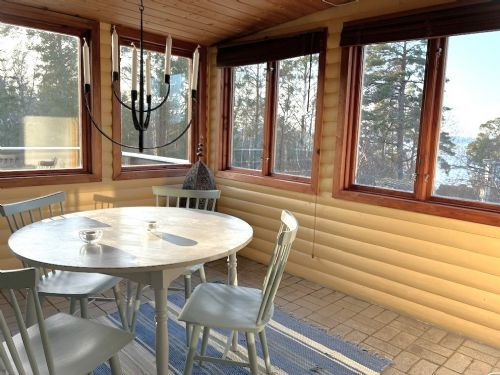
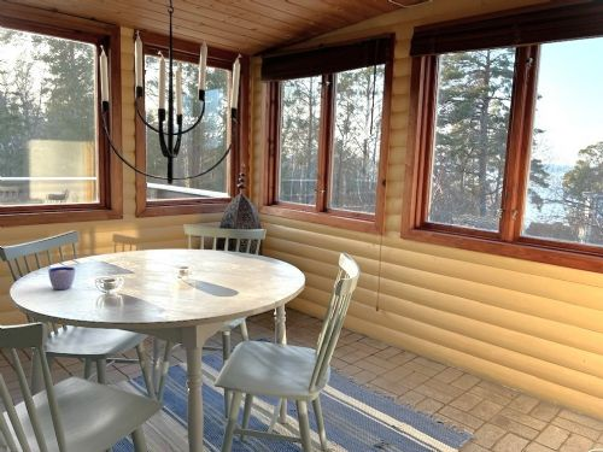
+ cup (63, 277)
